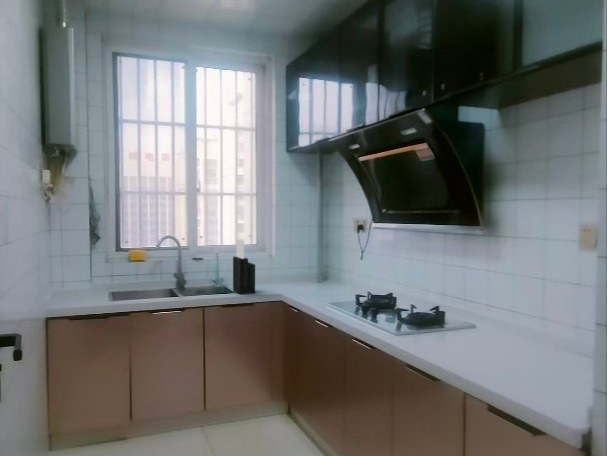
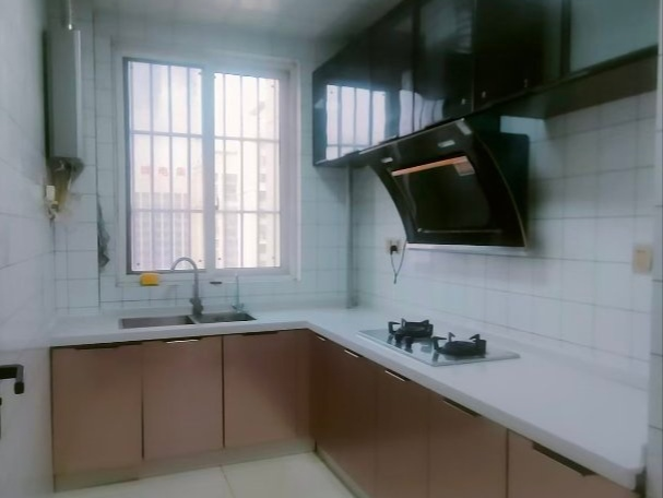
- knife block (245, 266)
